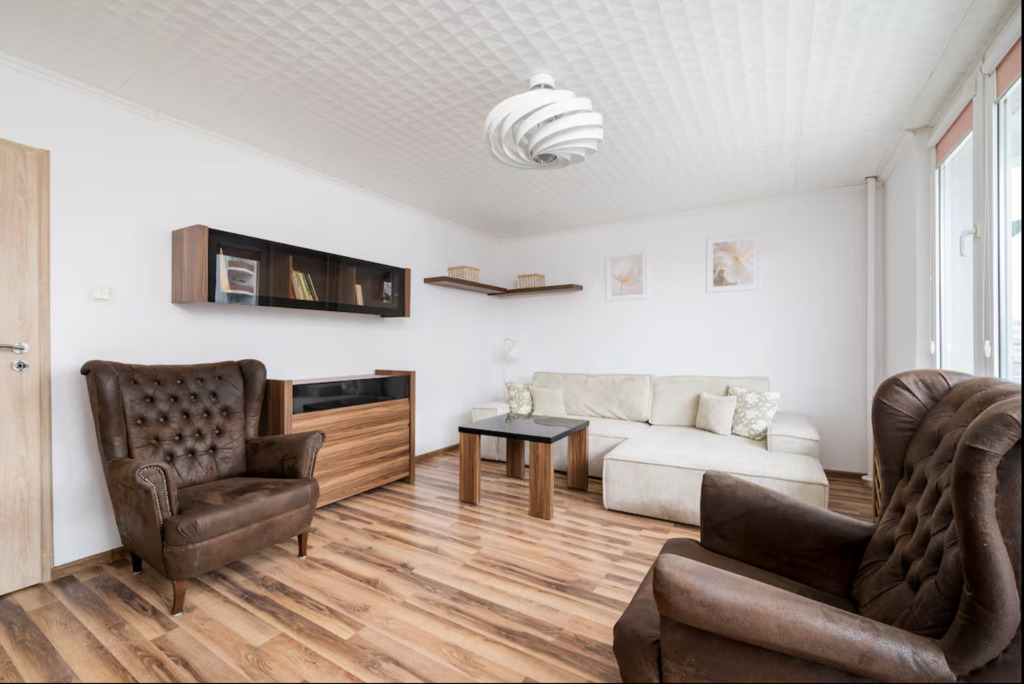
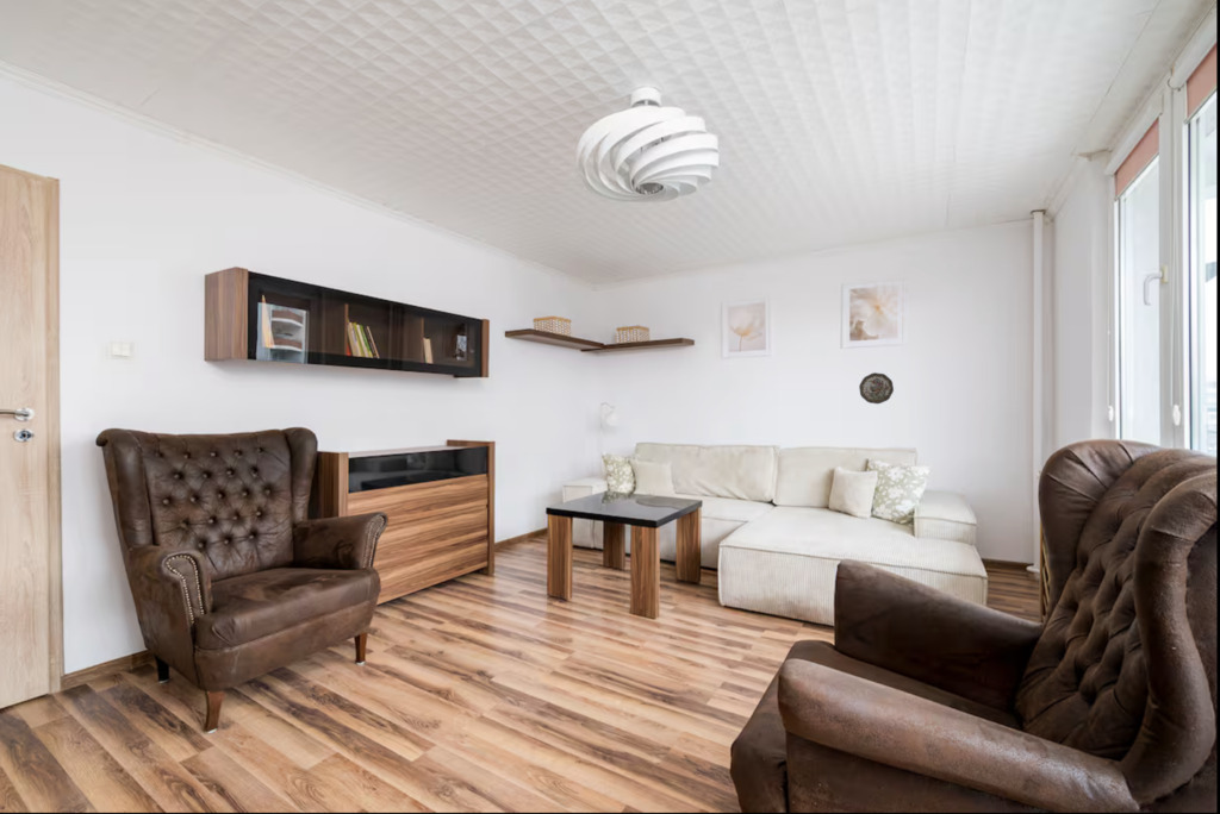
+ decorative plate (876, 388)
